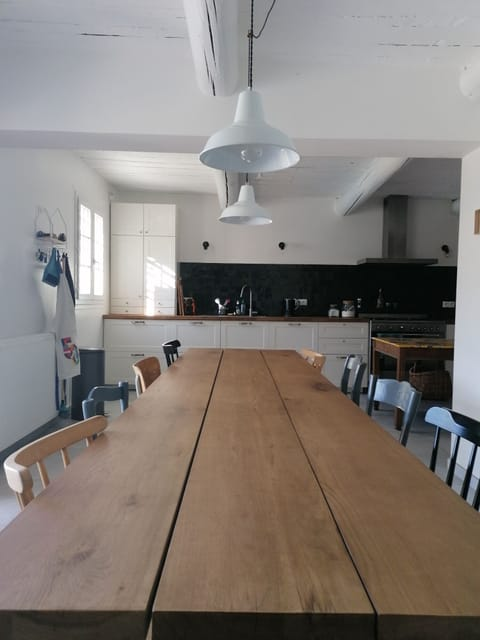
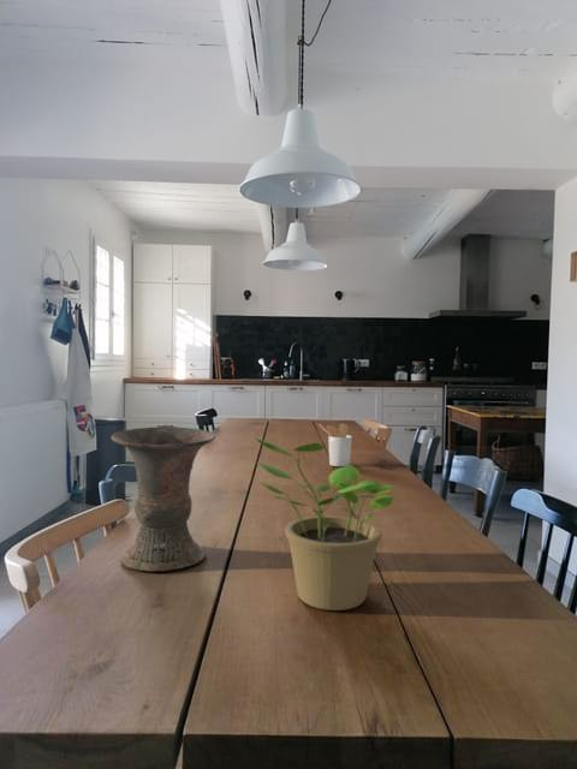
+ vase (163, 496)
+ utensil holder (333, 443)
+ potted plant (328, 515)
